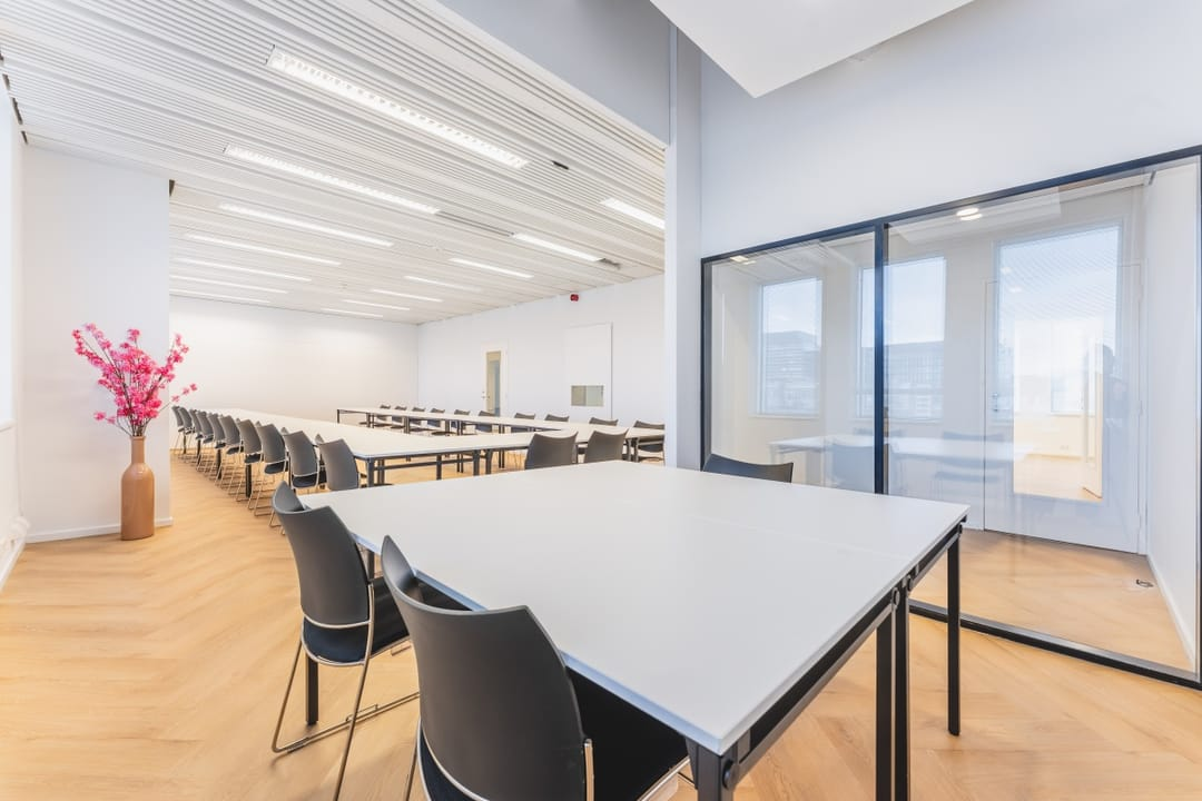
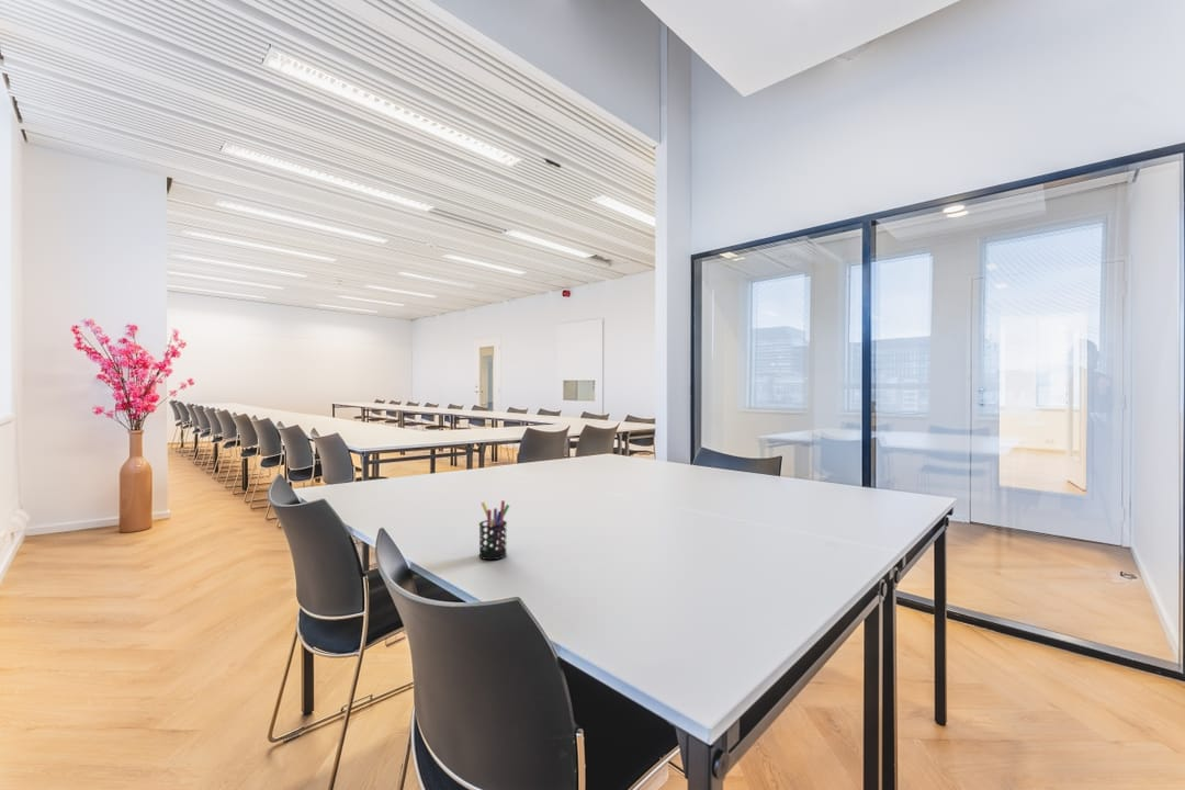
+ pen holder (496, 527)
